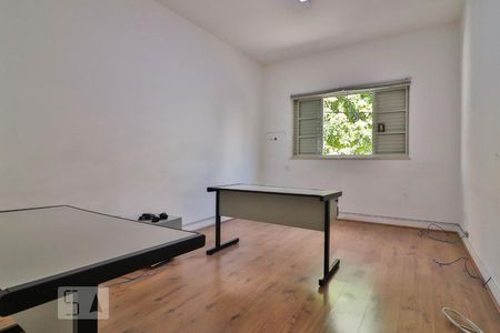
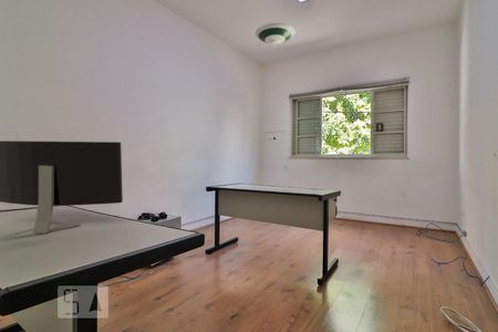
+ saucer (274, 38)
+ monitor (52, 185)
